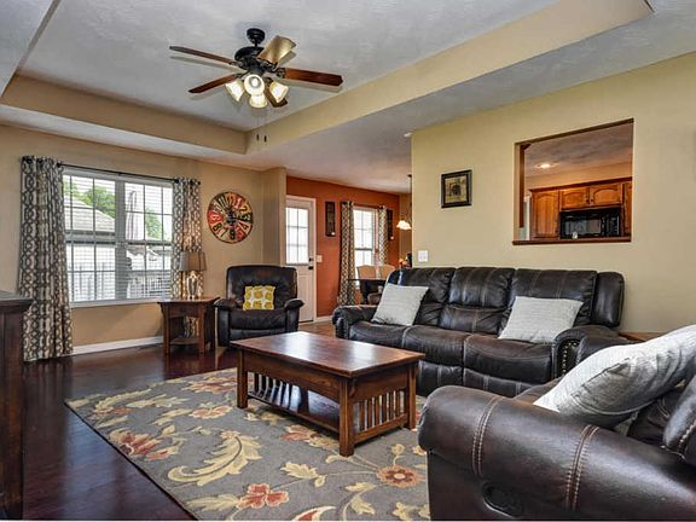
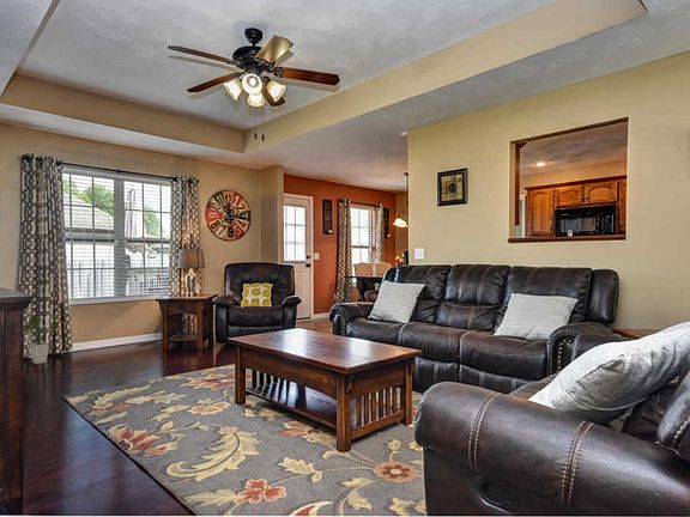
+ house plant (42, 337)
